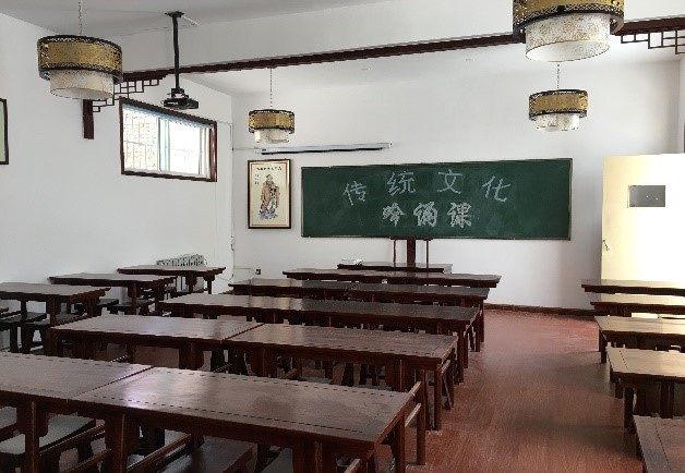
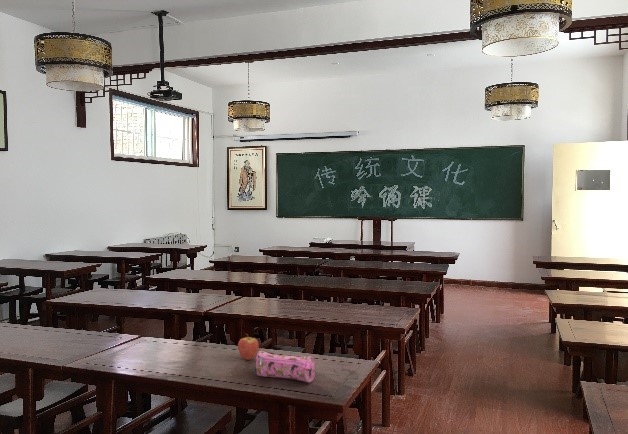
+ fruit (248, 346)
+ pencil case (285, 366)
